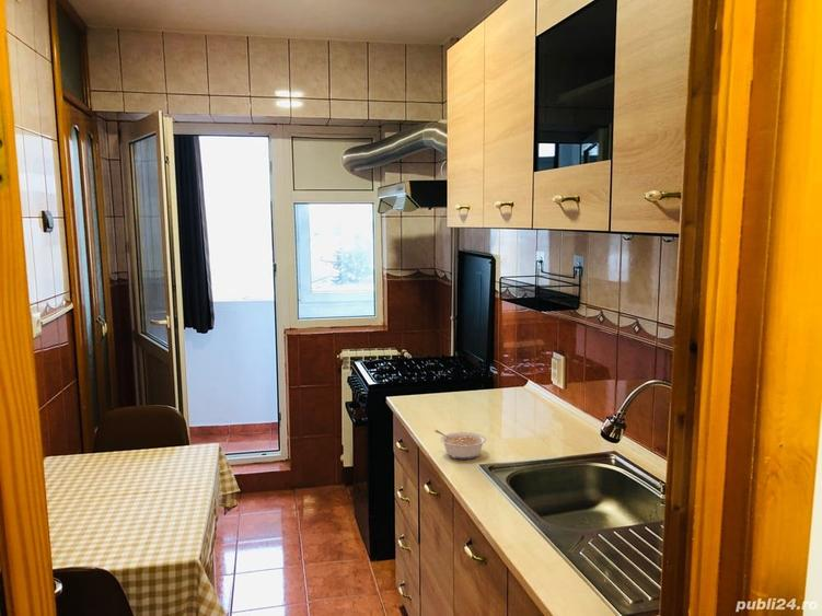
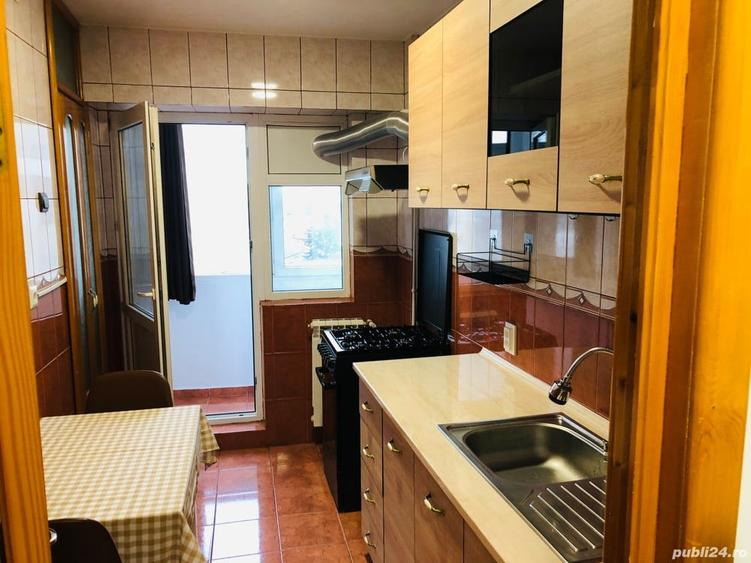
- legume (461, 444)
